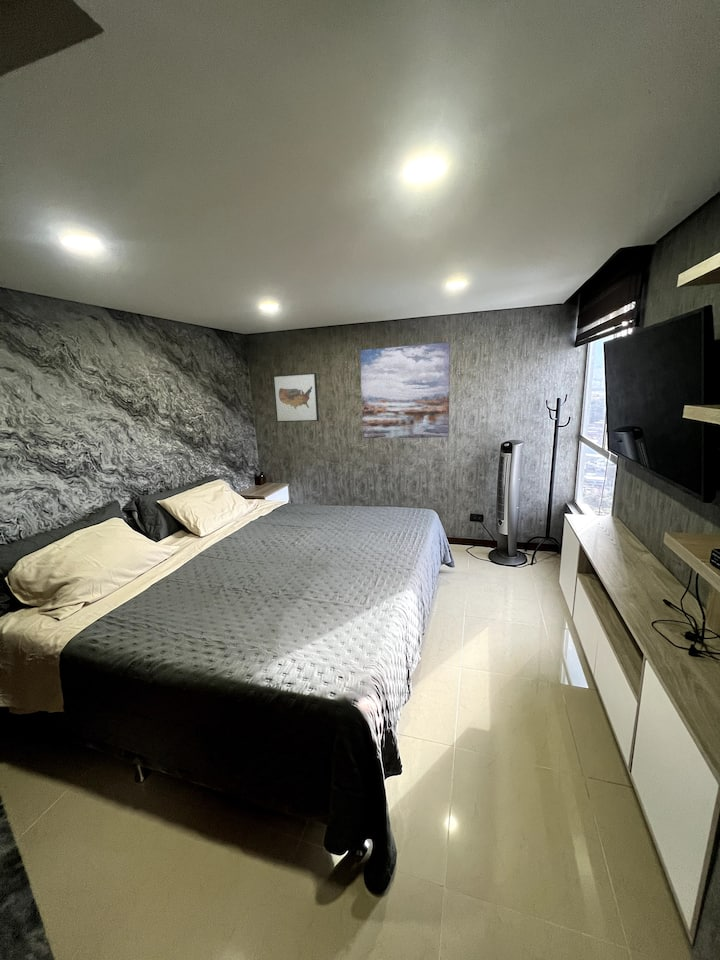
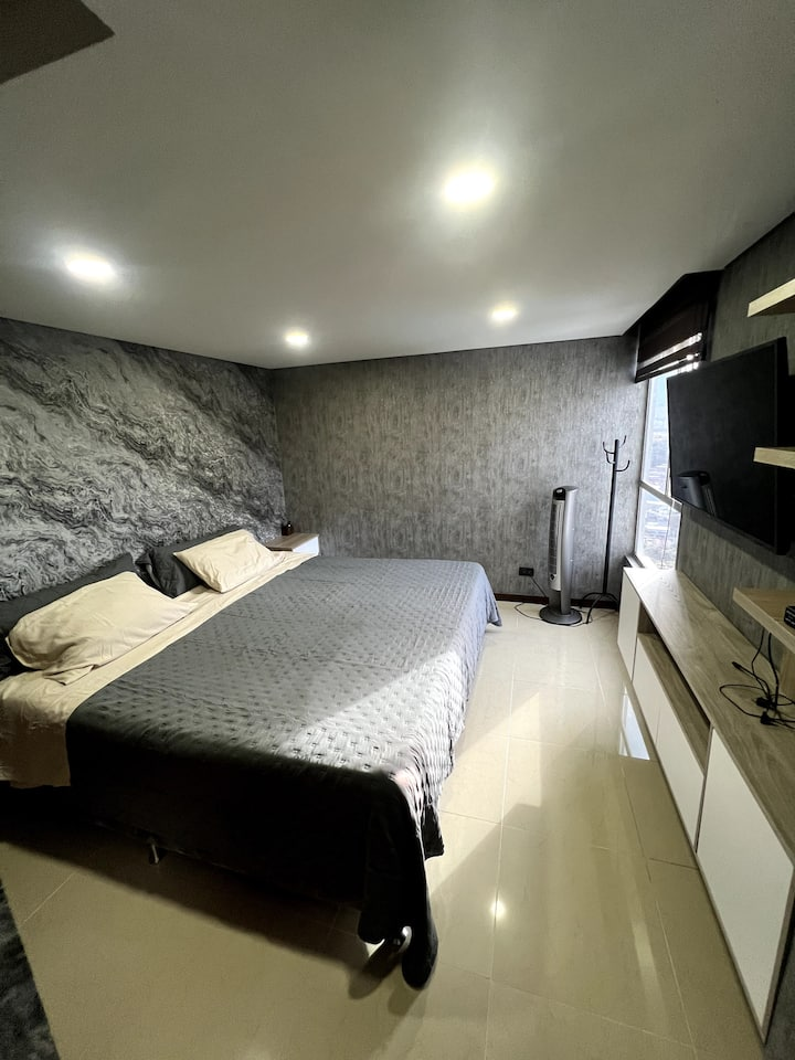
- wall art (404, 393)
- wall art (295, 398)
